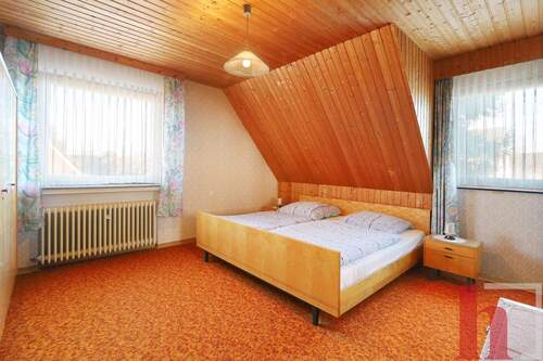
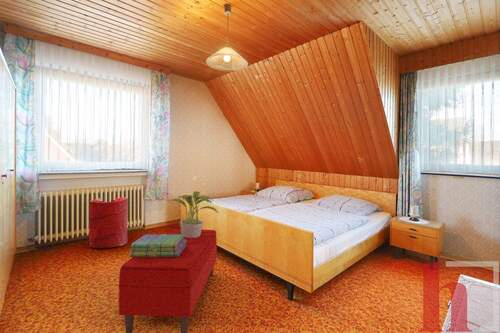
+ laundry hamper (109, 220)
+ stack of books (159, 244)
+ potted plant (191, 214)
+ bench (178, 271)
